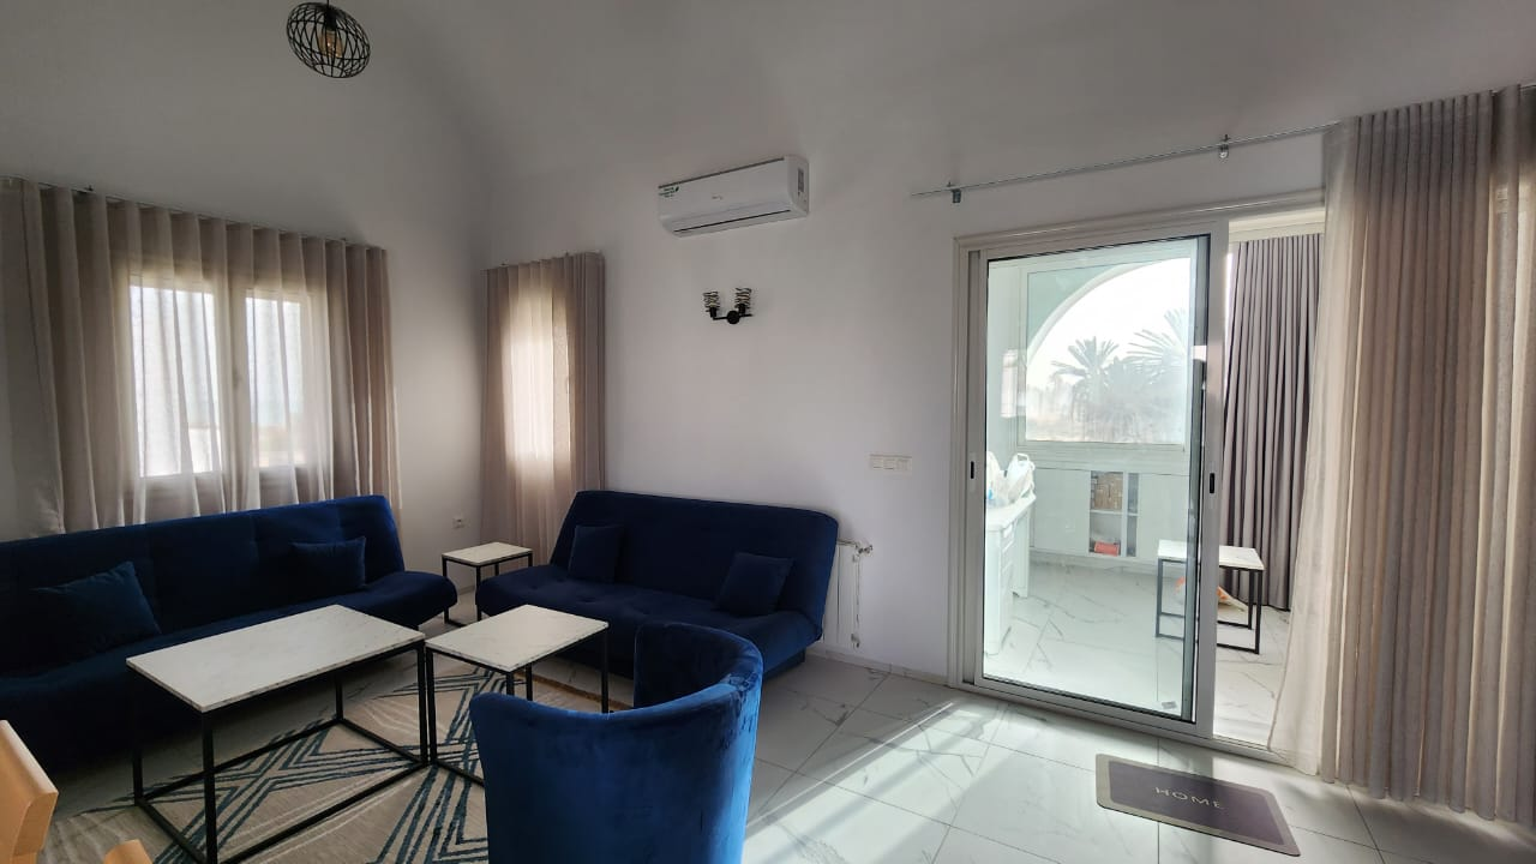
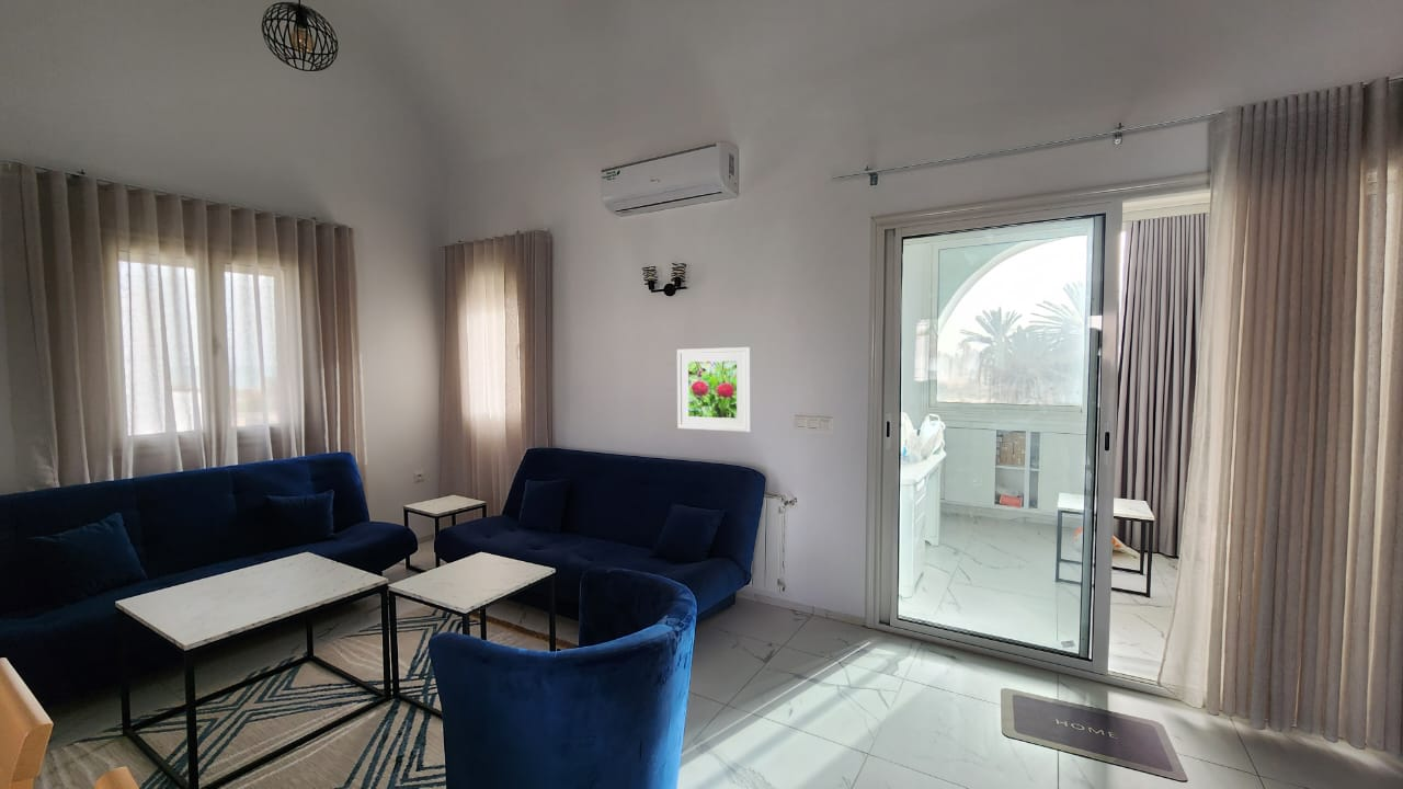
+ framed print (711, 389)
